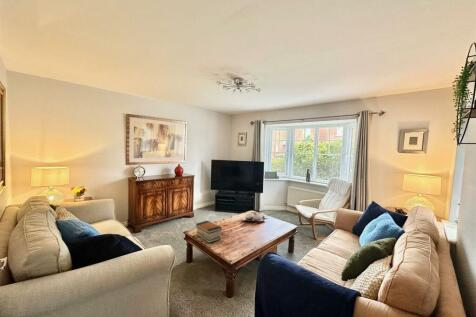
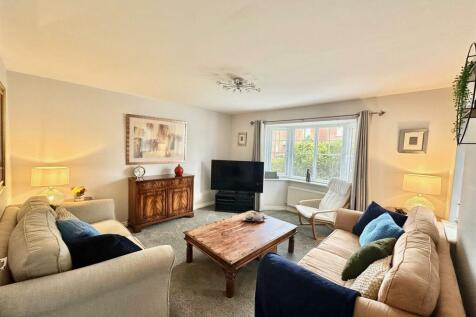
- book stack (208, 231)
